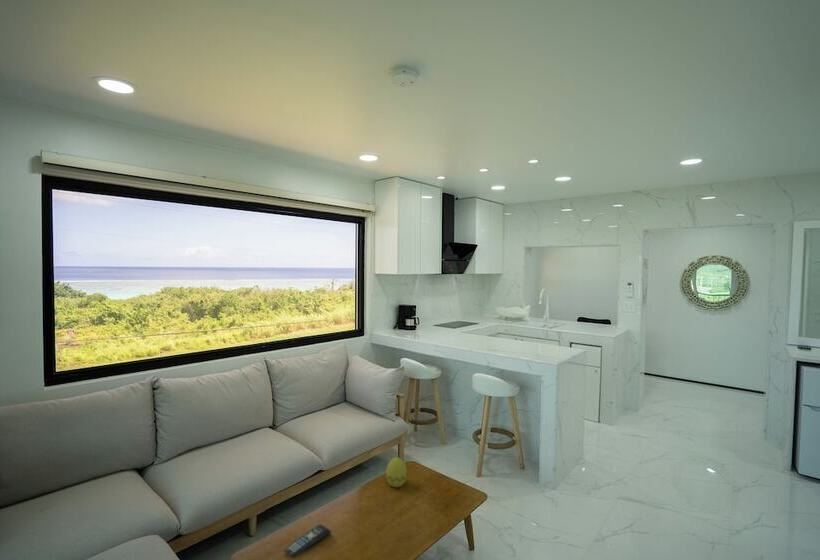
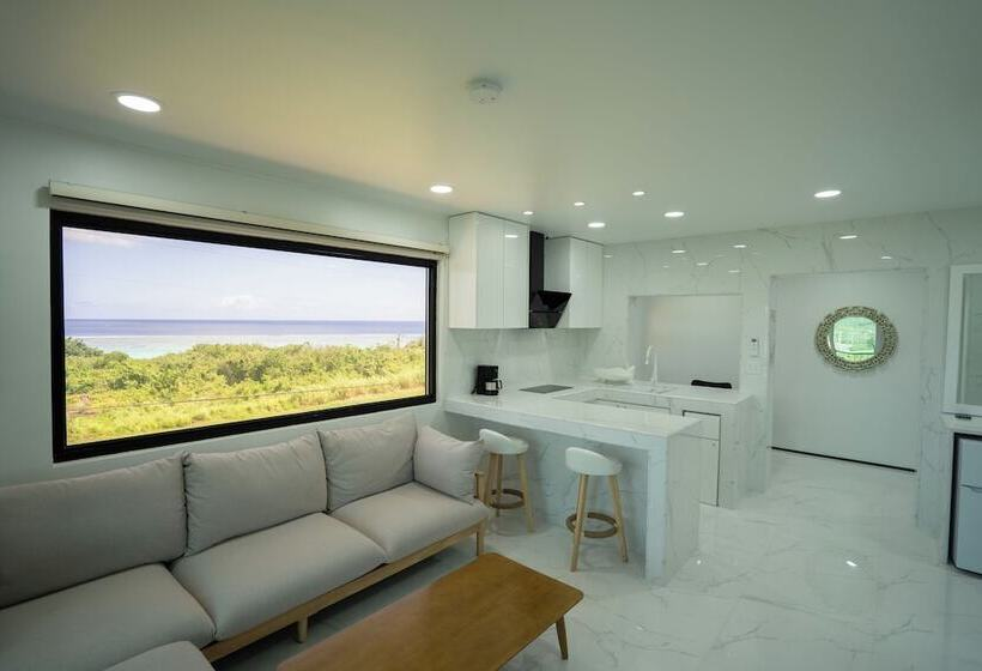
- decorative egg (396, 470)
- remote control (308, 540)
